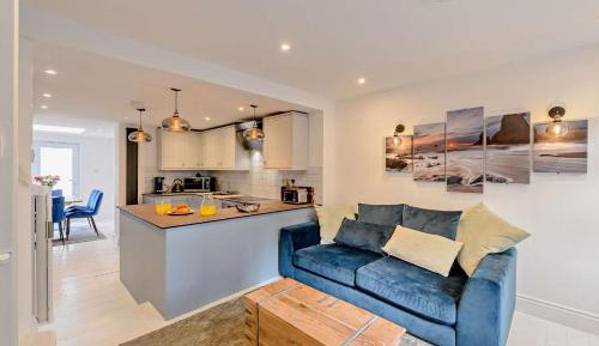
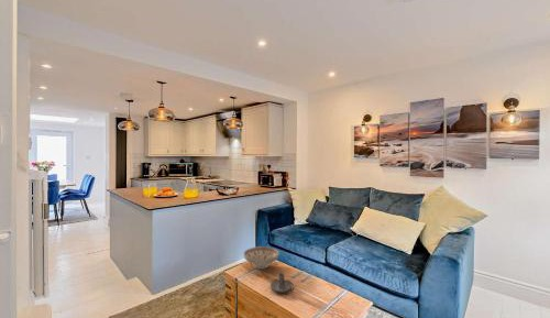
+ candle holder (283, 282)
+ decorative bowl (261, 259)
